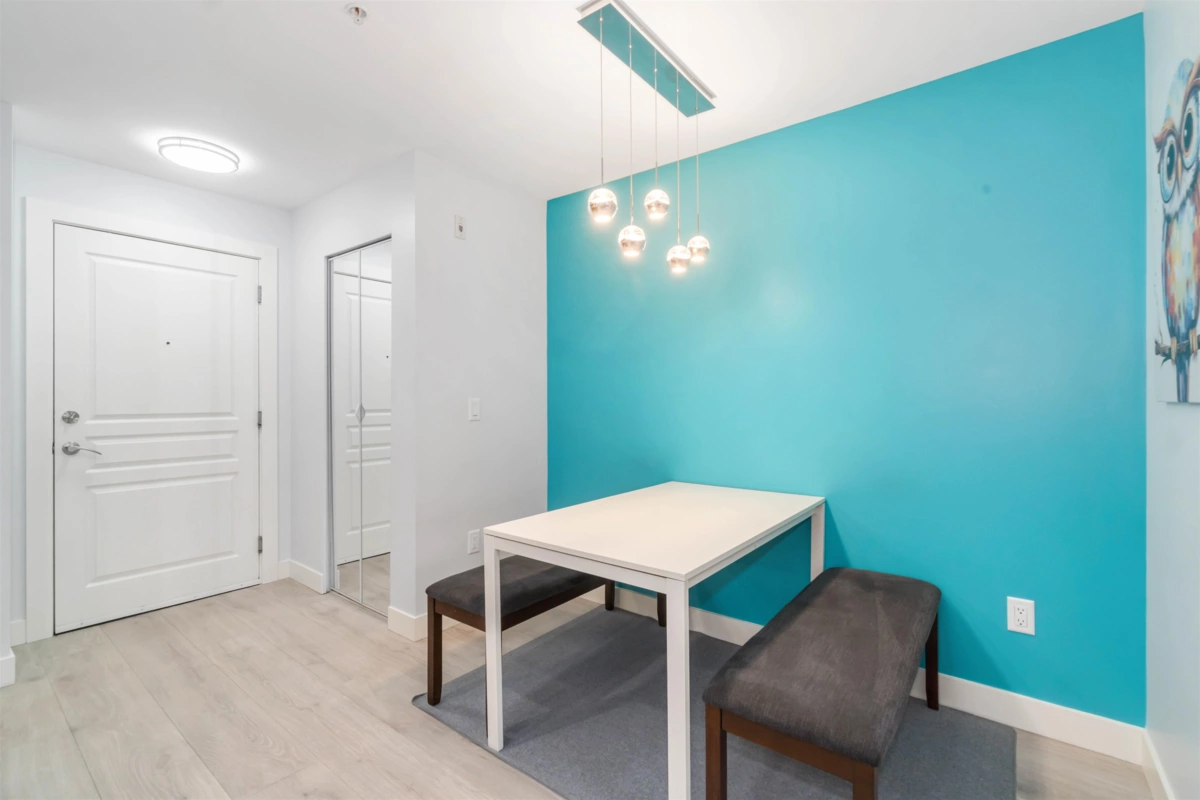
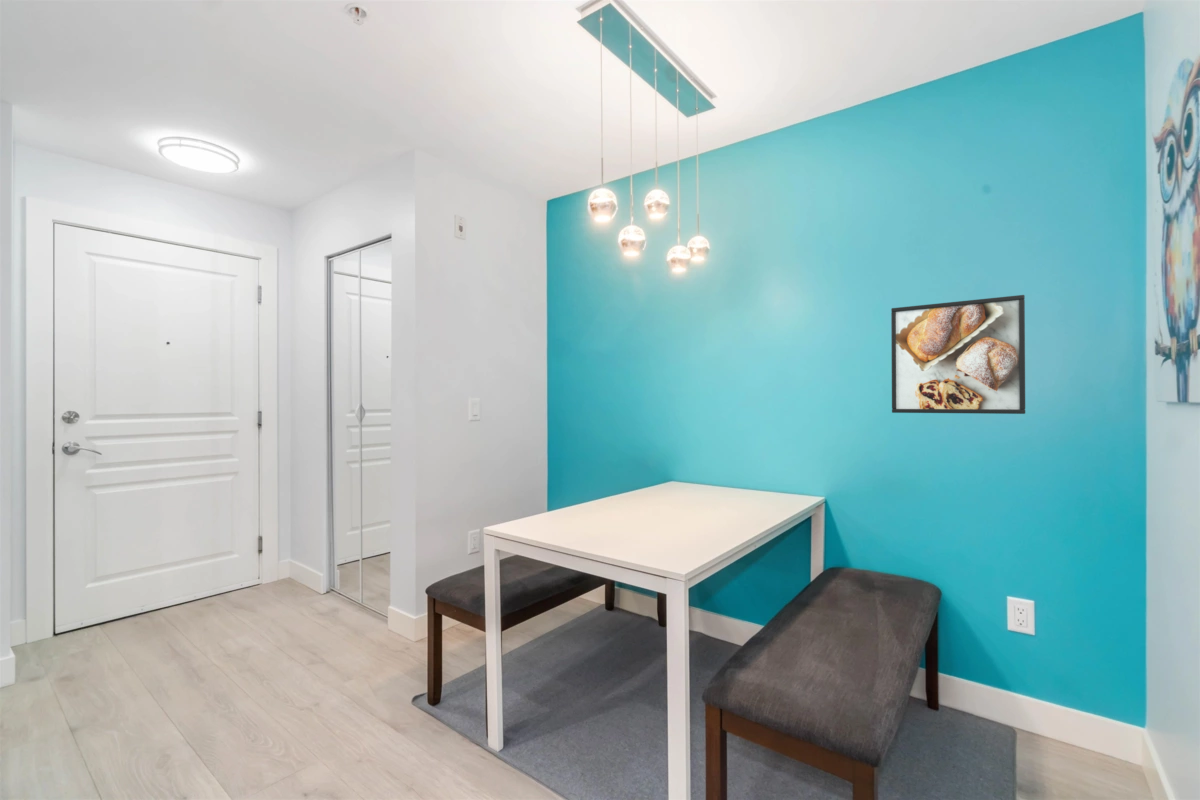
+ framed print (954, 357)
